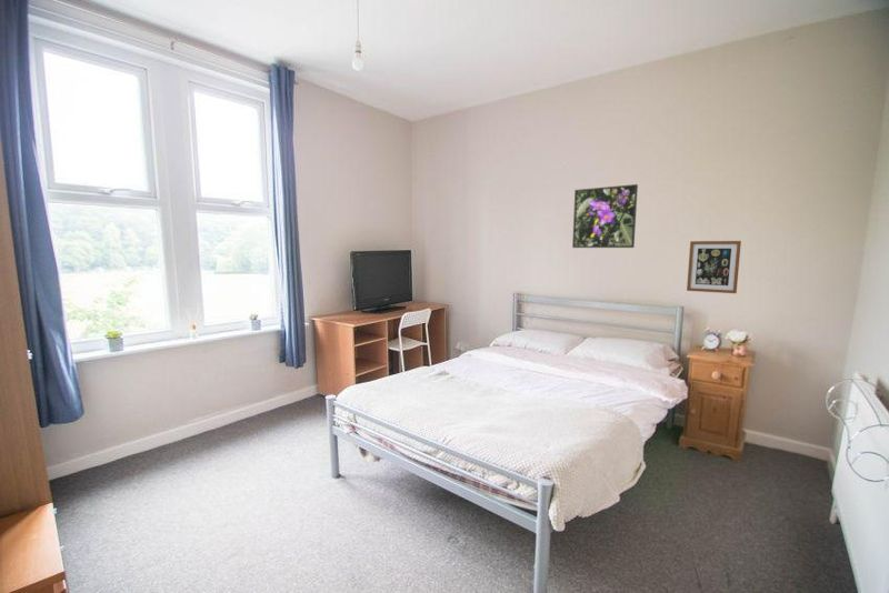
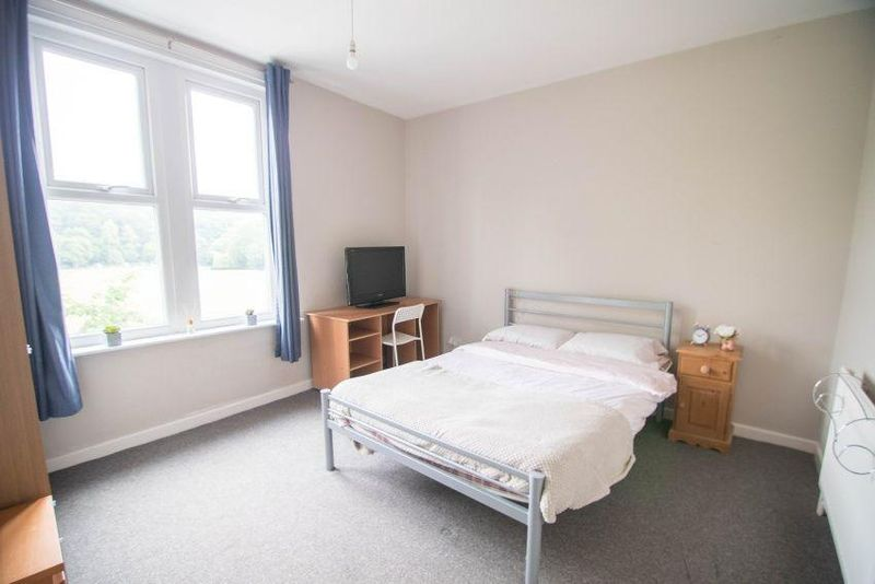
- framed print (603, 218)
- wall art (712, 267)
